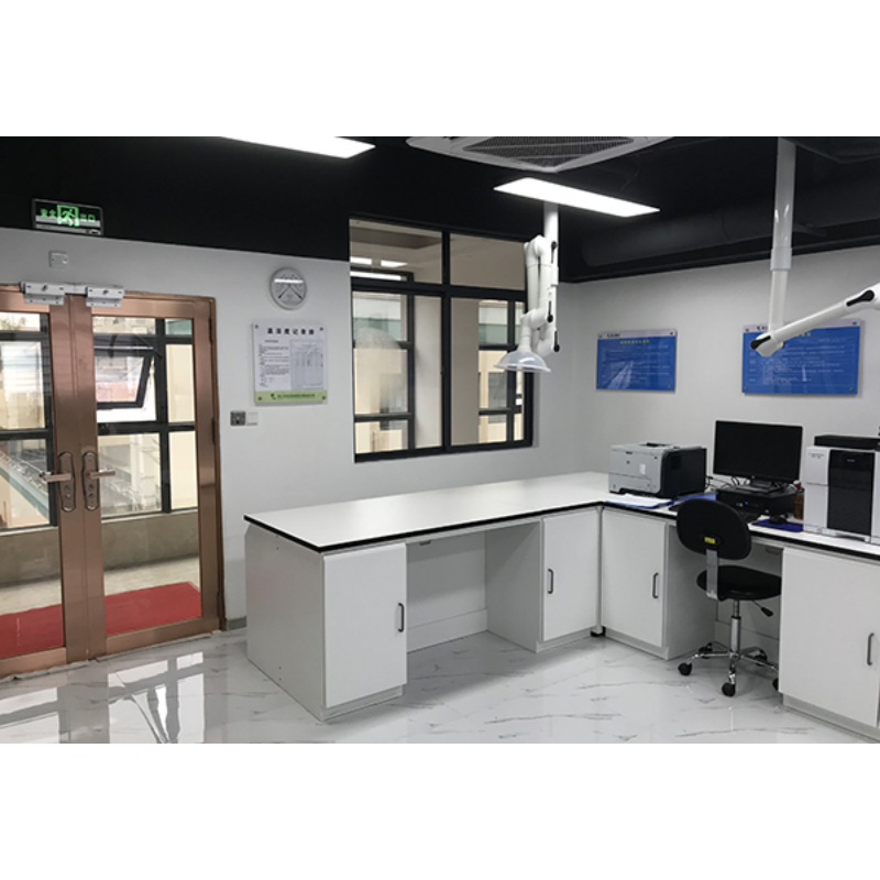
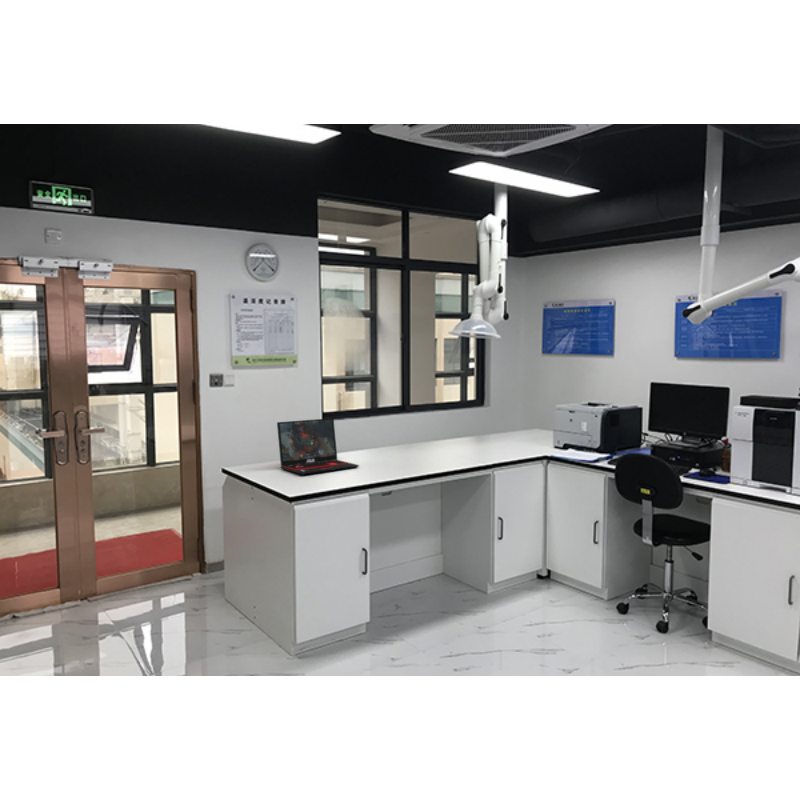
+ laptop (318, 445)
